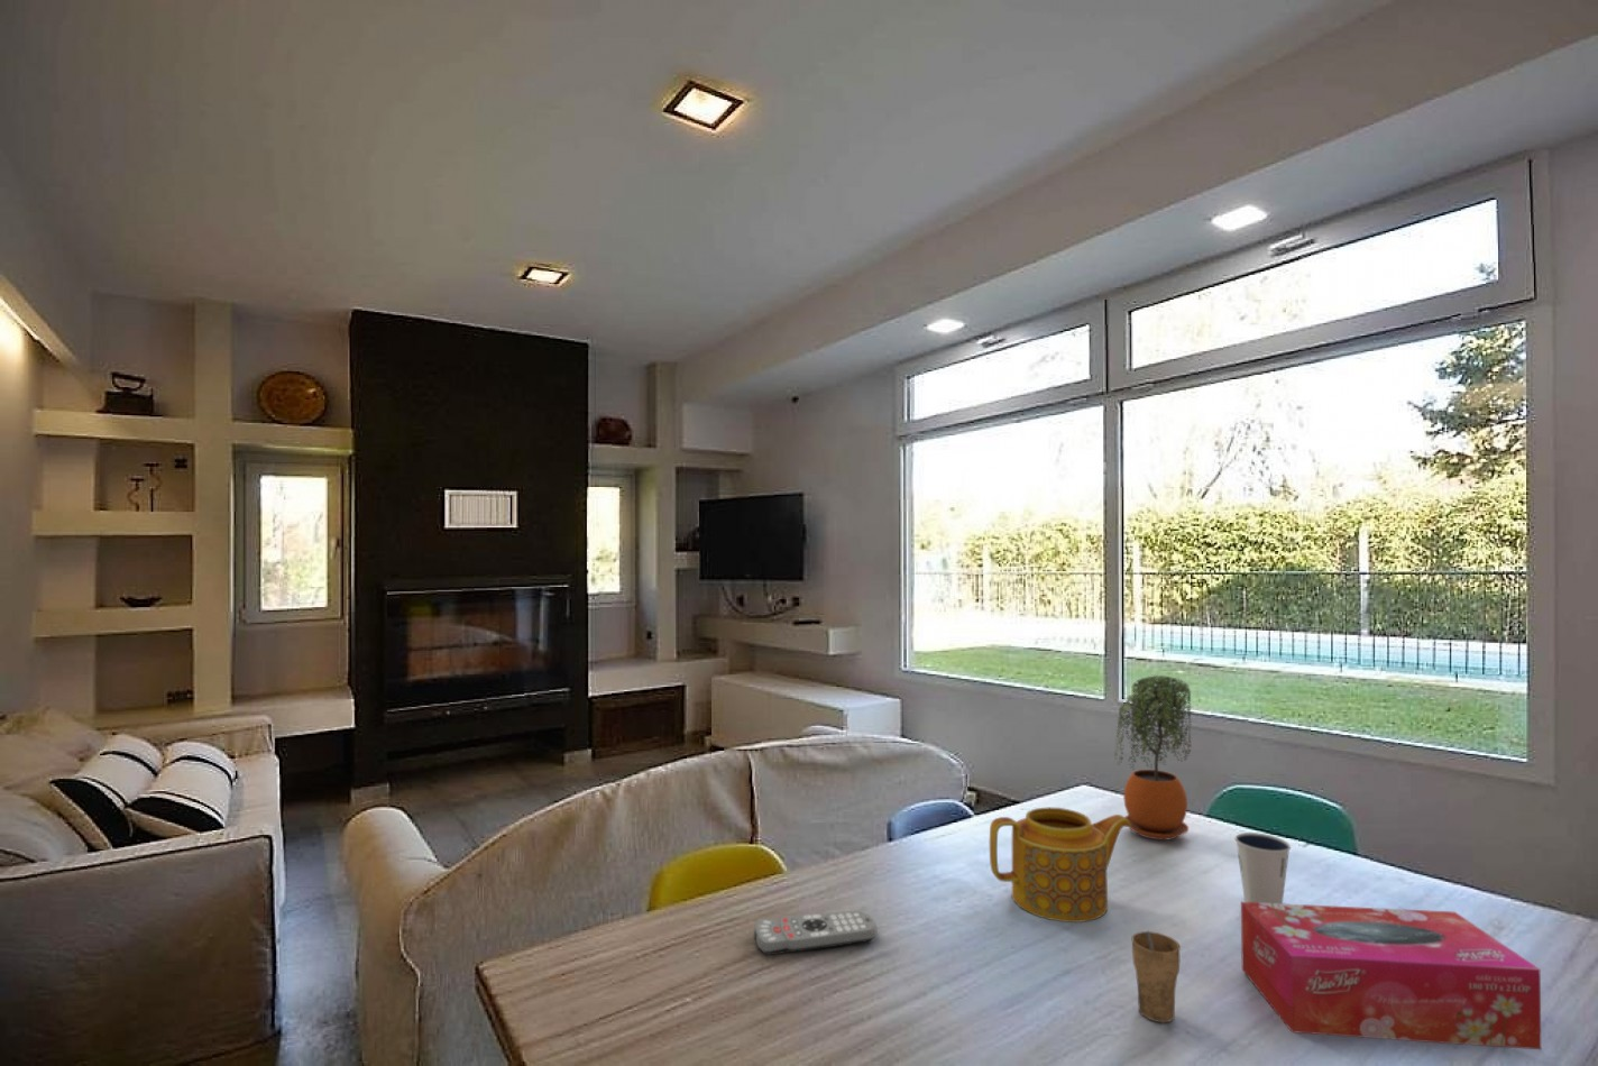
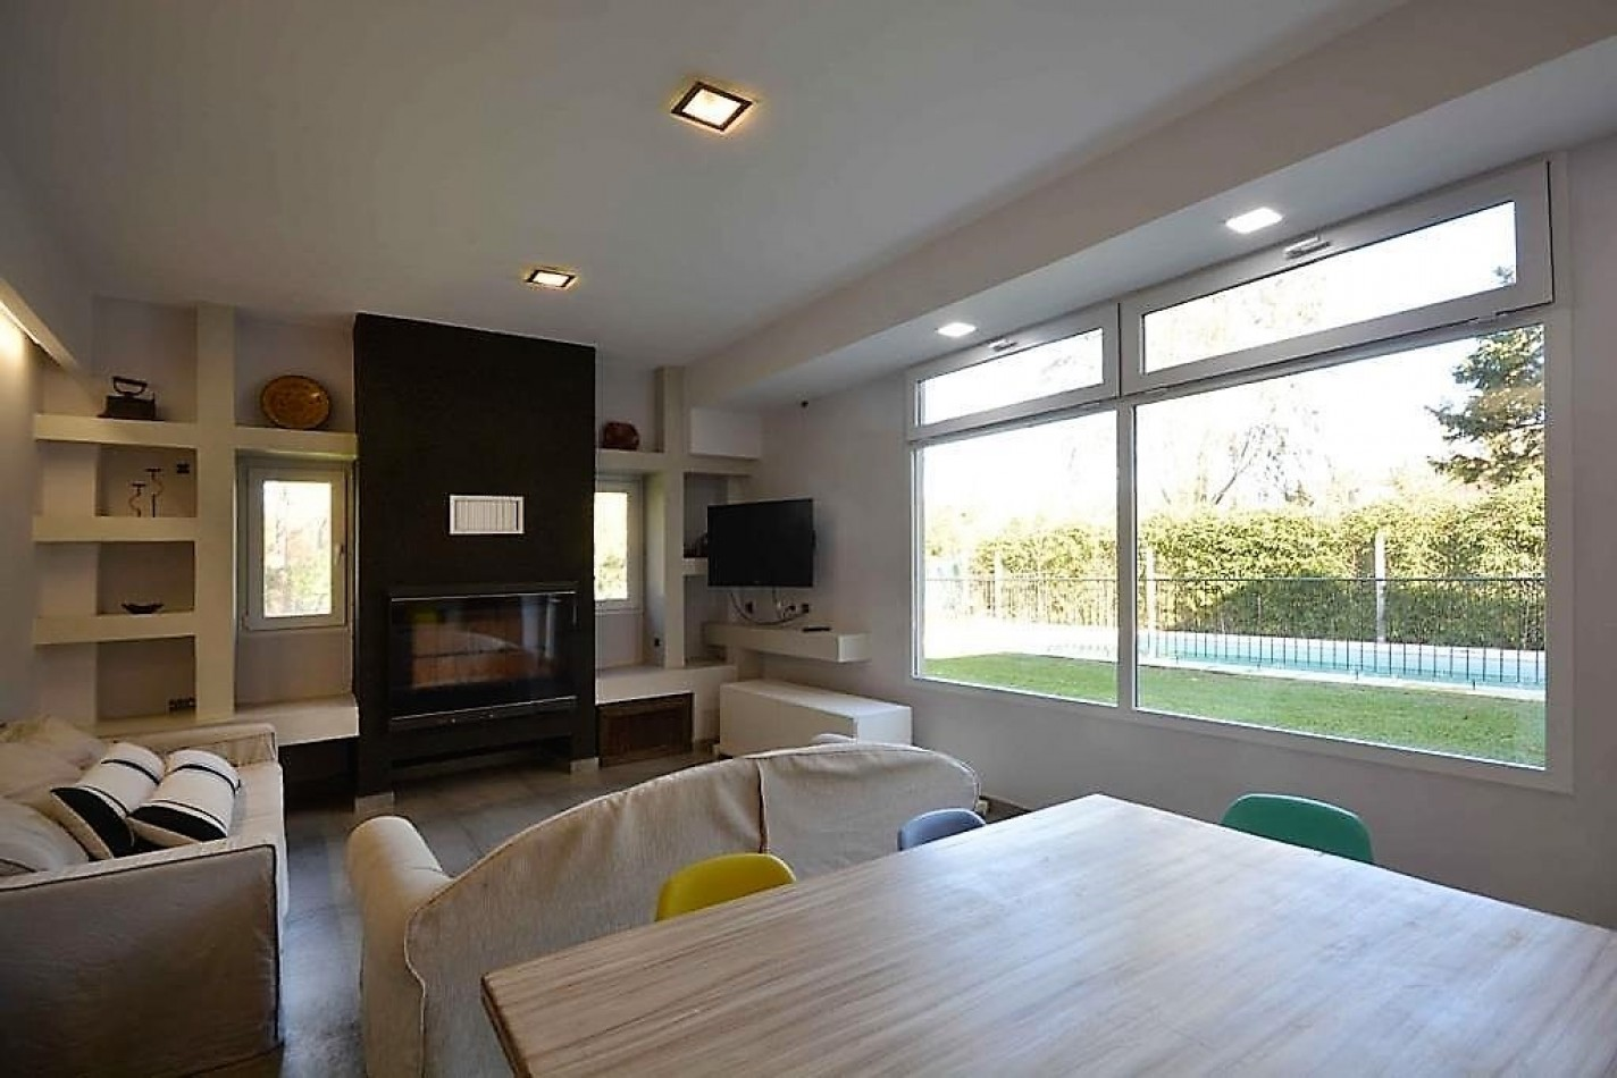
- cup (1155, 967)
- remote control (816, 932)
- teapot (1061, 859)
- potted plant (1153, 753)
- tissue box (1378, 968)
- dixie cup (1262, 872)
